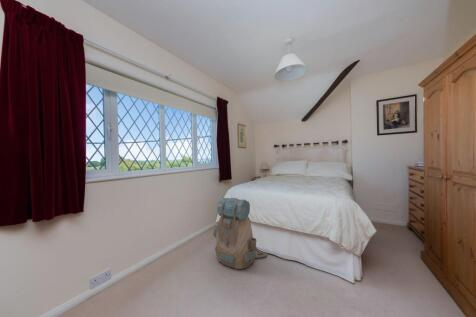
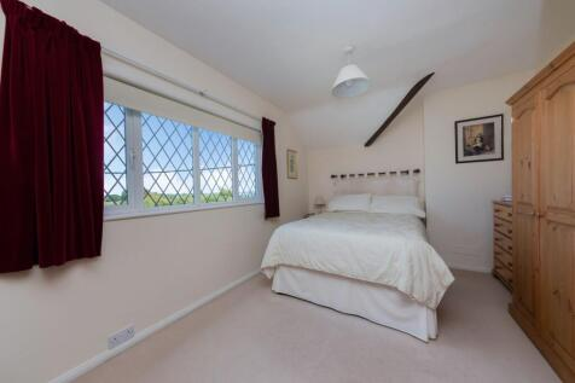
- backpack (236, 227)
